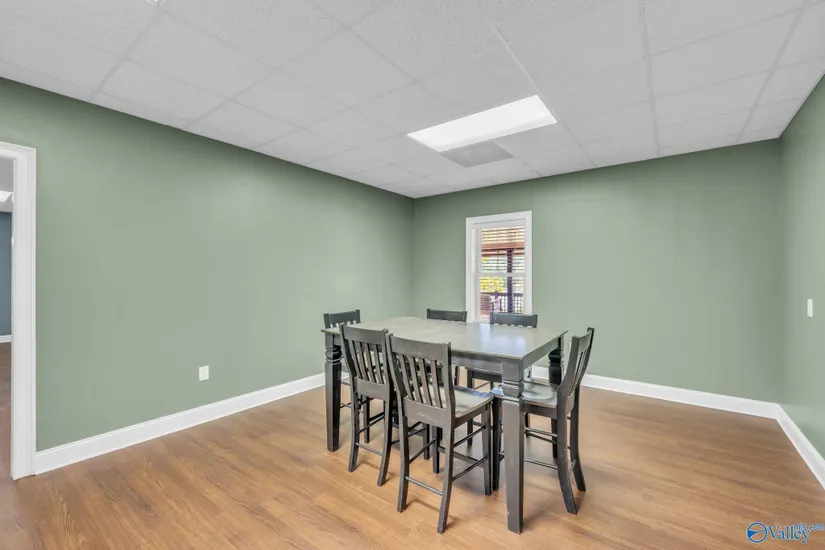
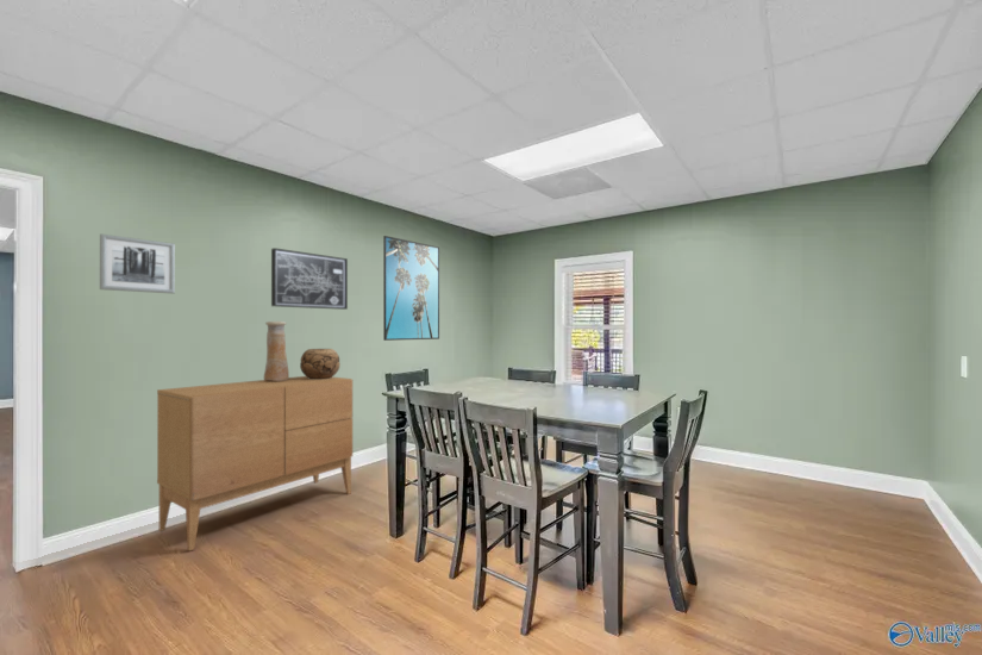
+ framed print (413, 291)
+ decorative bowl (320, 363)
+ vase (275, 350)
+ wall art (312, 280)
+ wall art (138, 264)
+ sideboard (264, 447)
